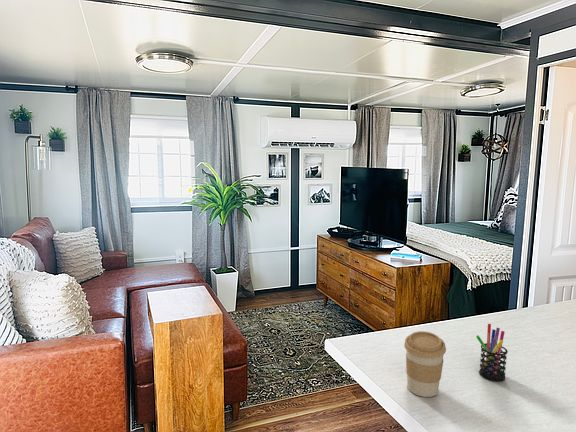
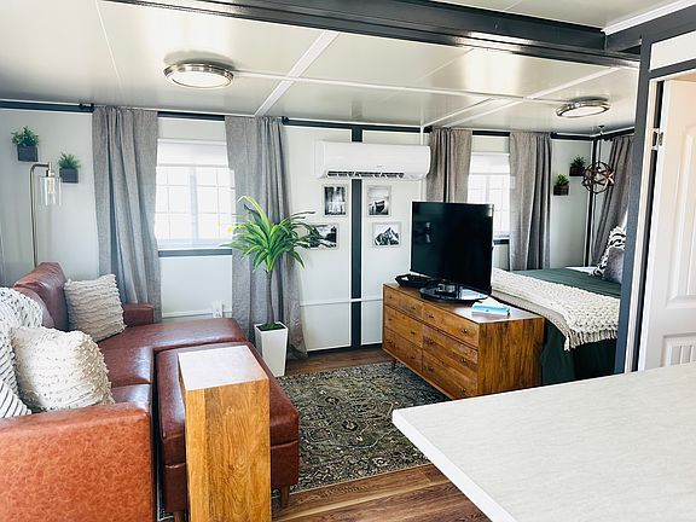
- pen holder (490, 351)
- coffee cup (423, 363)
